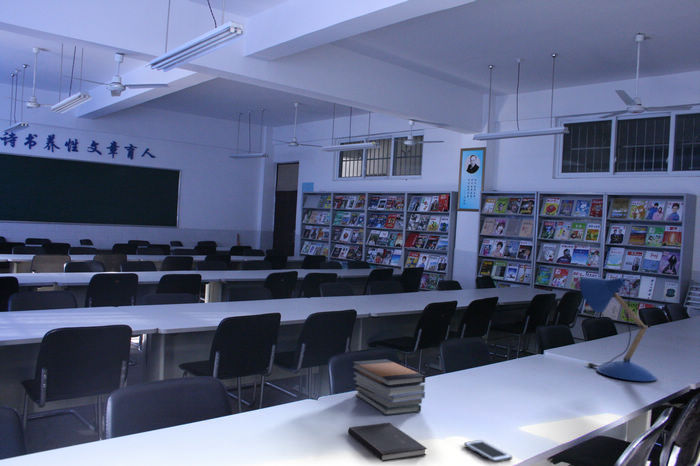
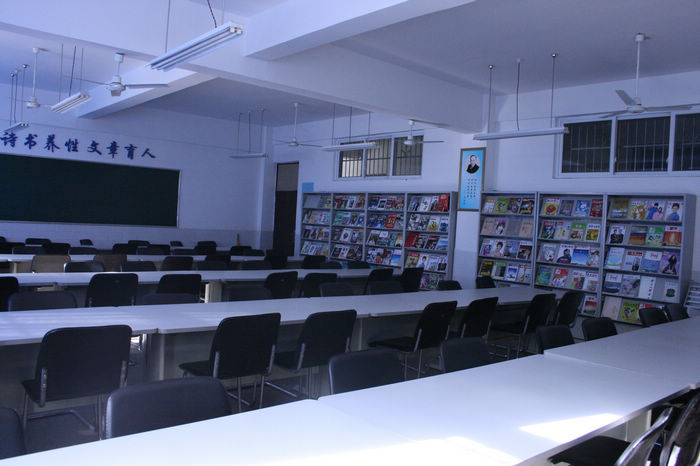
- book stack (387, 386)
- hardcover book (385, 440)
- cell phone (487, 450)
- desk lamp (627, 323)
